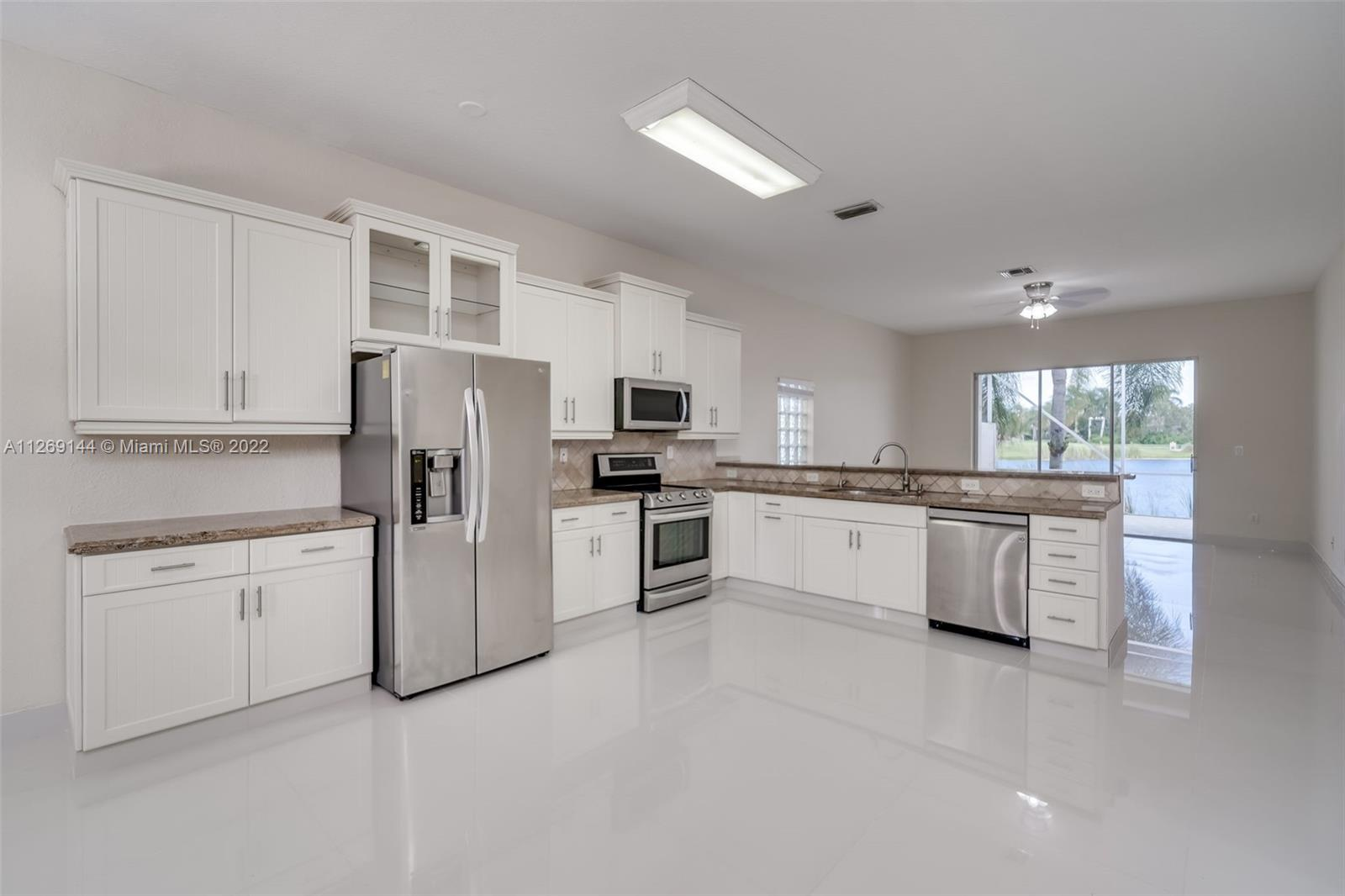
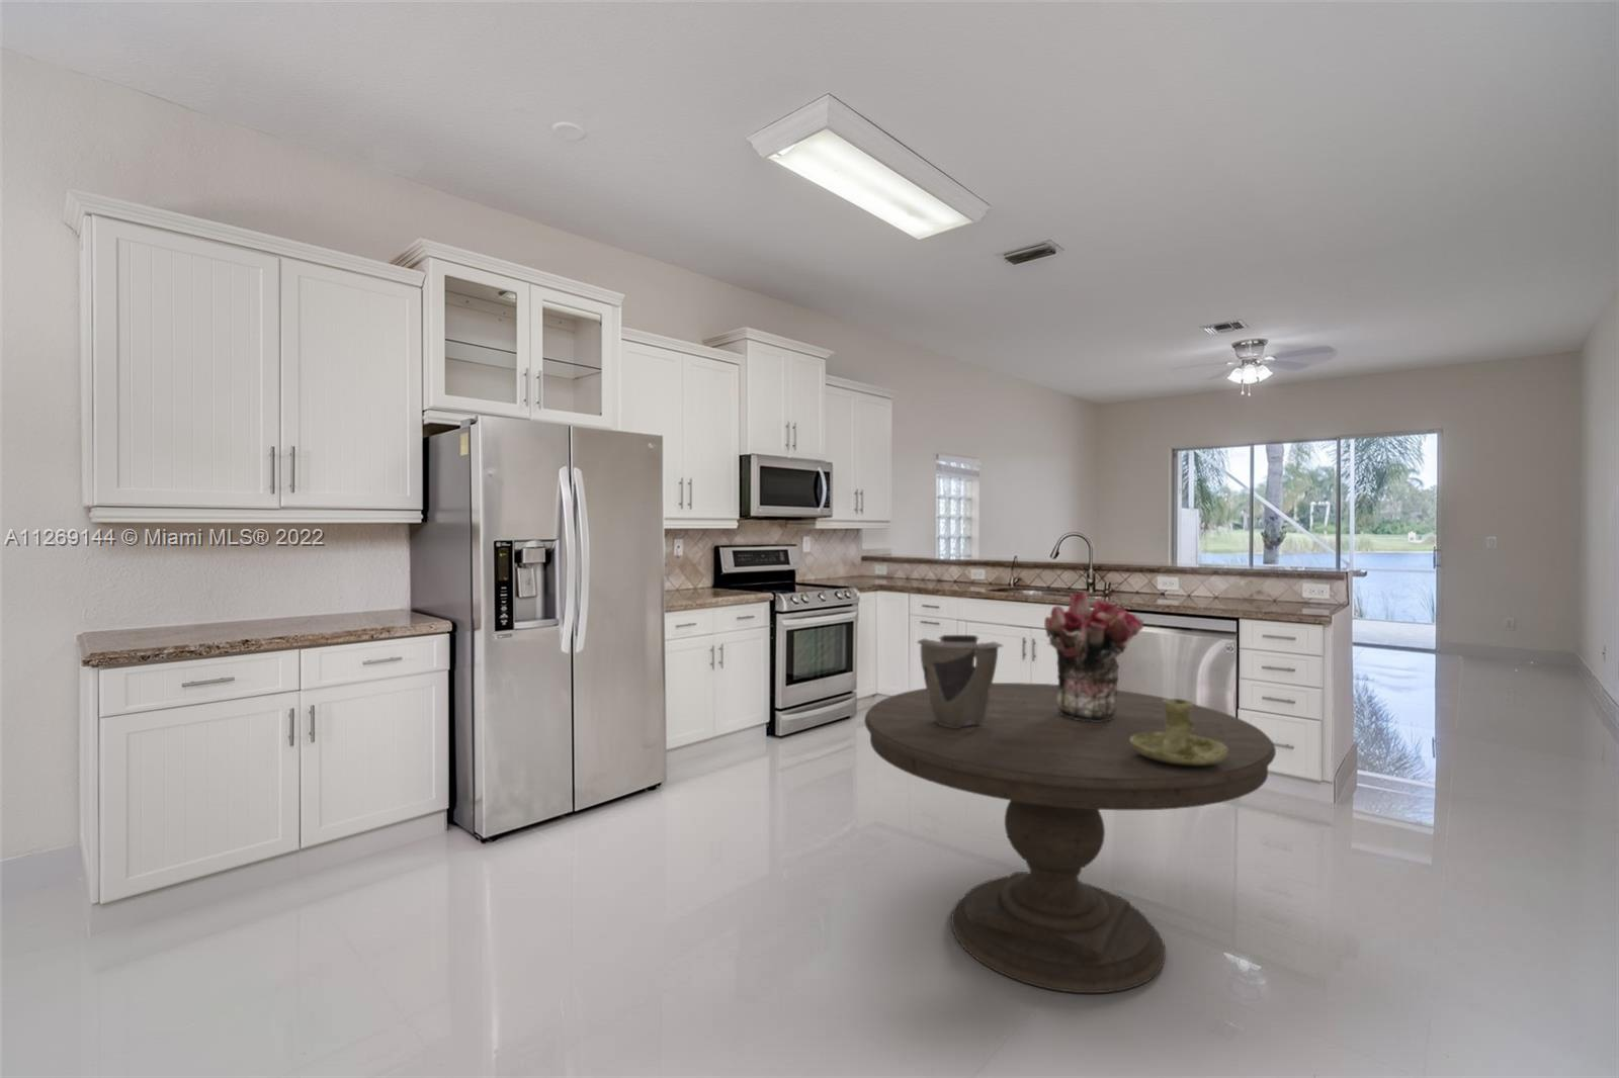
+ decorative bowl (956, 680)
+ dining table (1053, 825)
+ bouquet (1087, 654)
+ candle holder (1178, 727)
